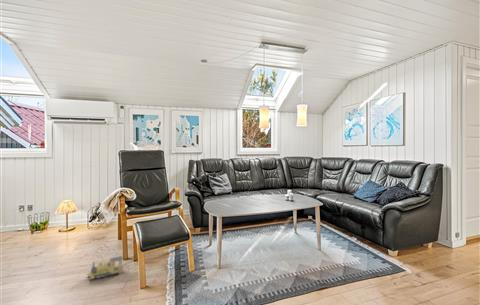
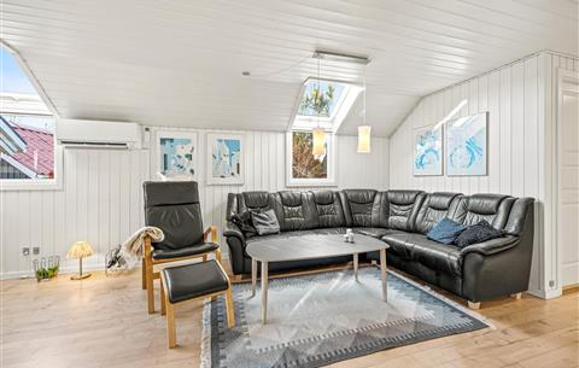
- toy train (105, 268)
